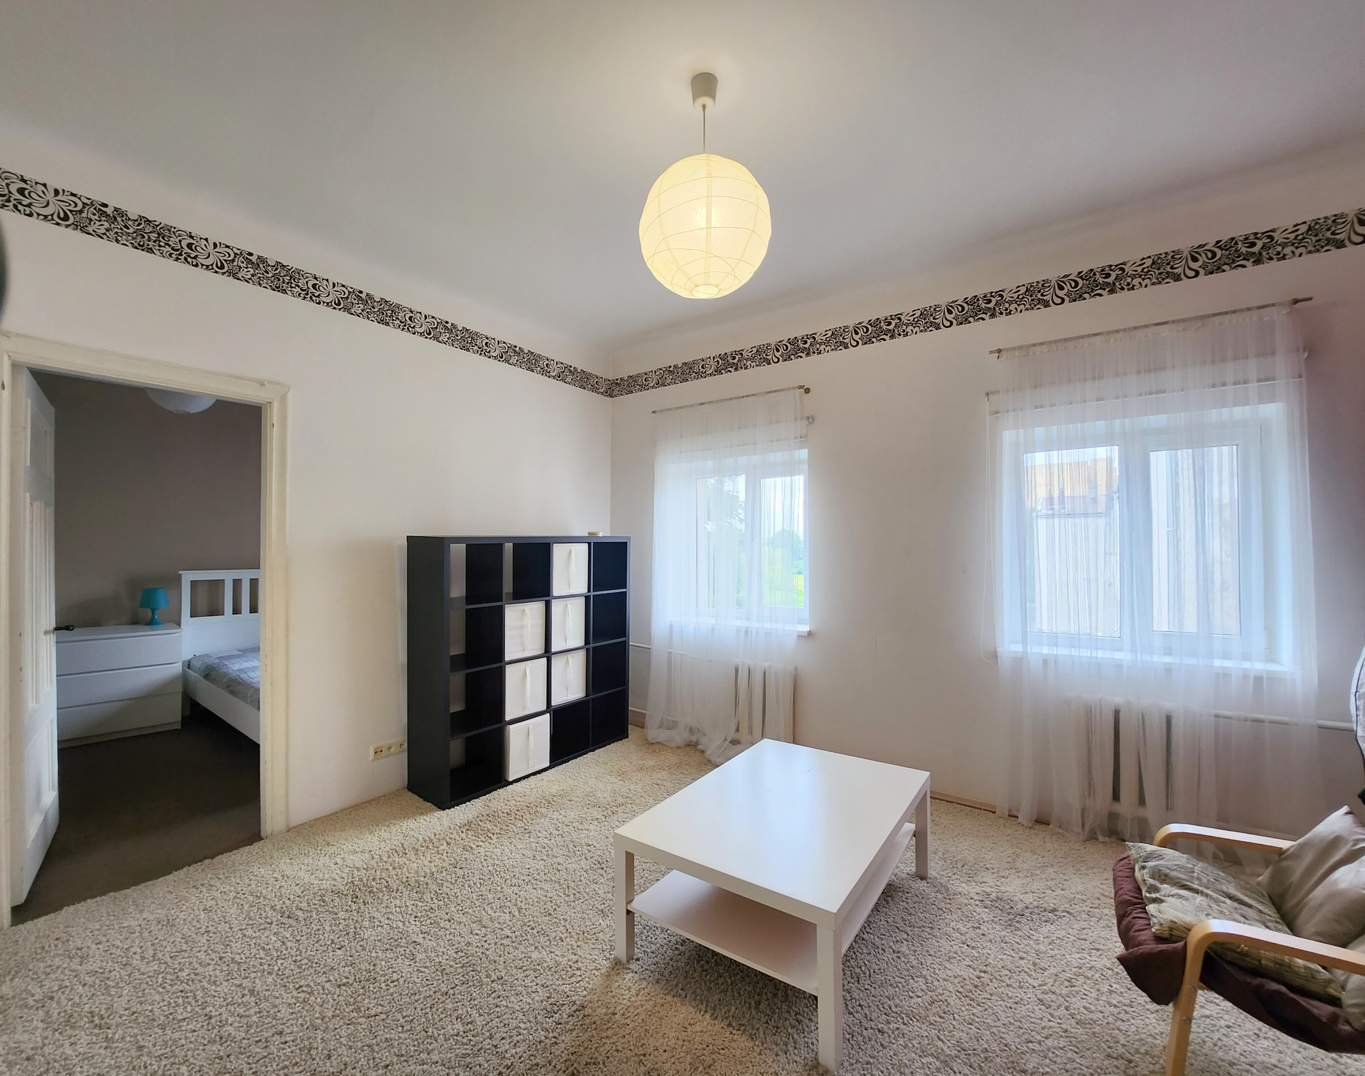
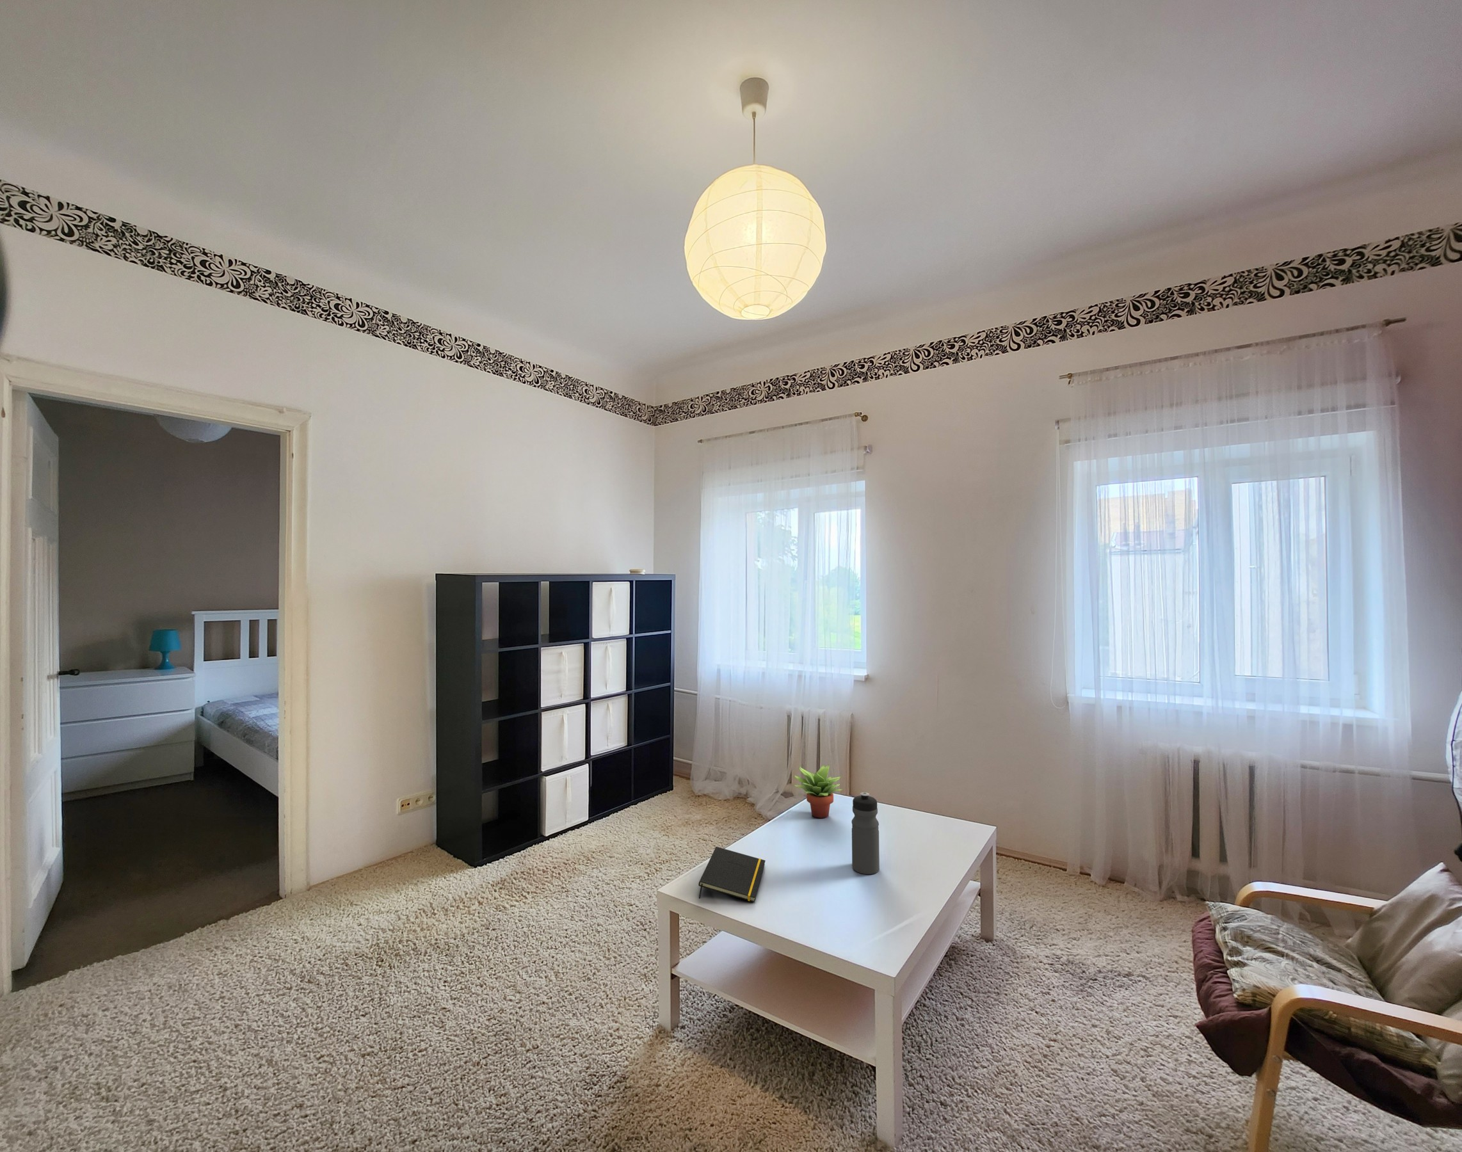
+ succulent plant (818, 790)
+ notepad (733, 872)
+ water bottle (865, 830)
